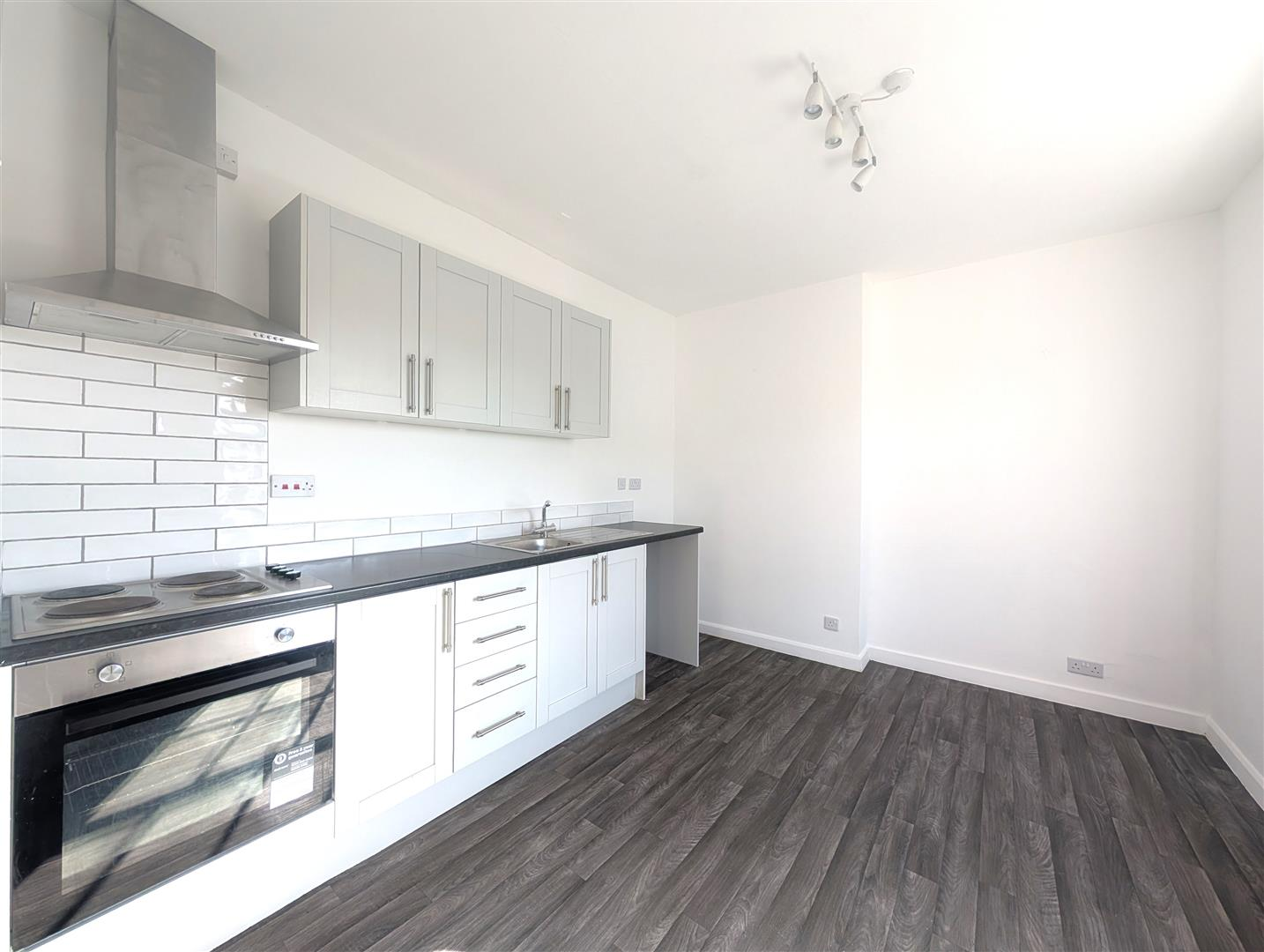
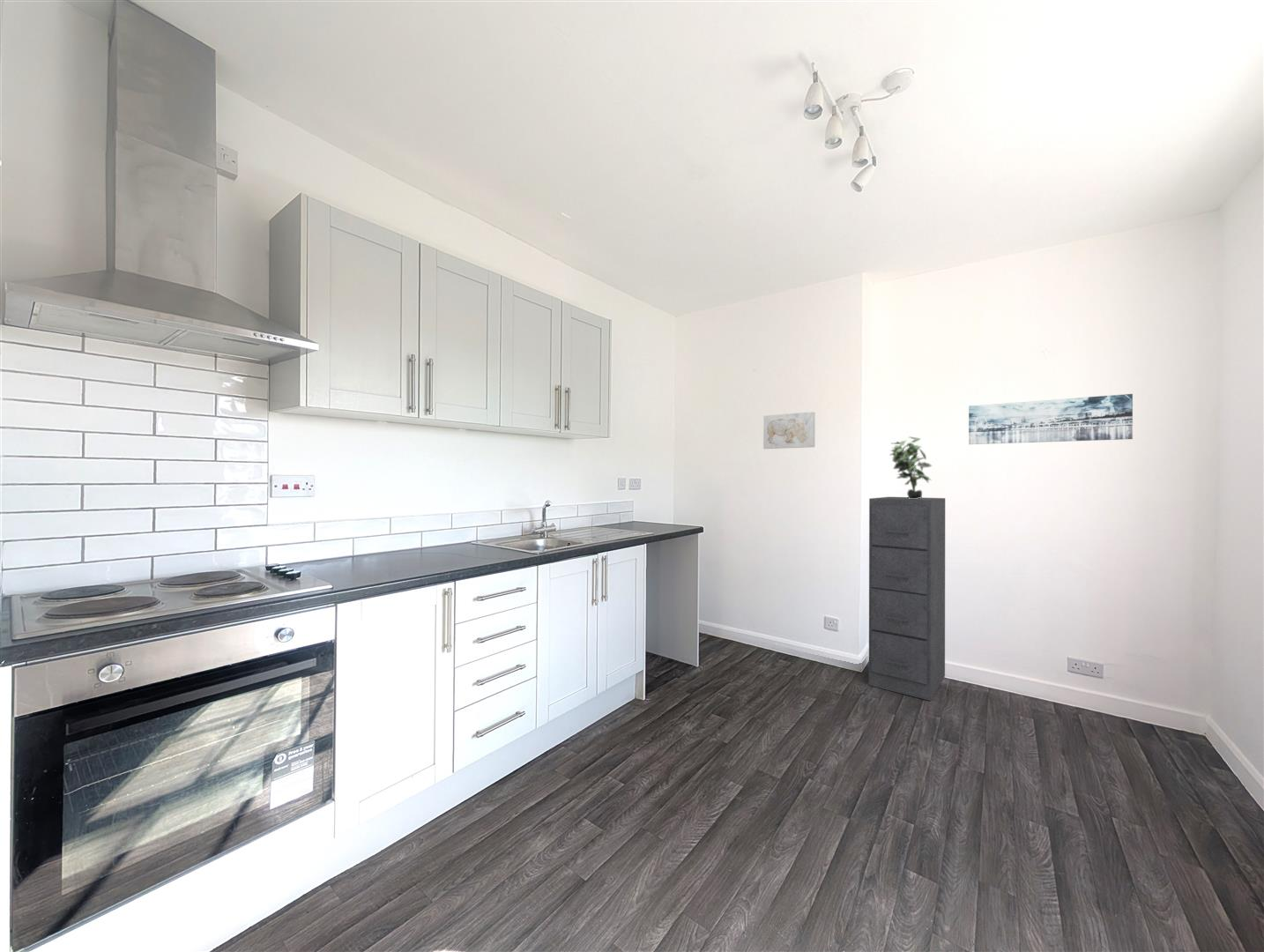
+ wall art (788, 430)
+ potted plant (909, 467)
+ wall art (1044, 420)
+ filing cabinet (907, 590)
